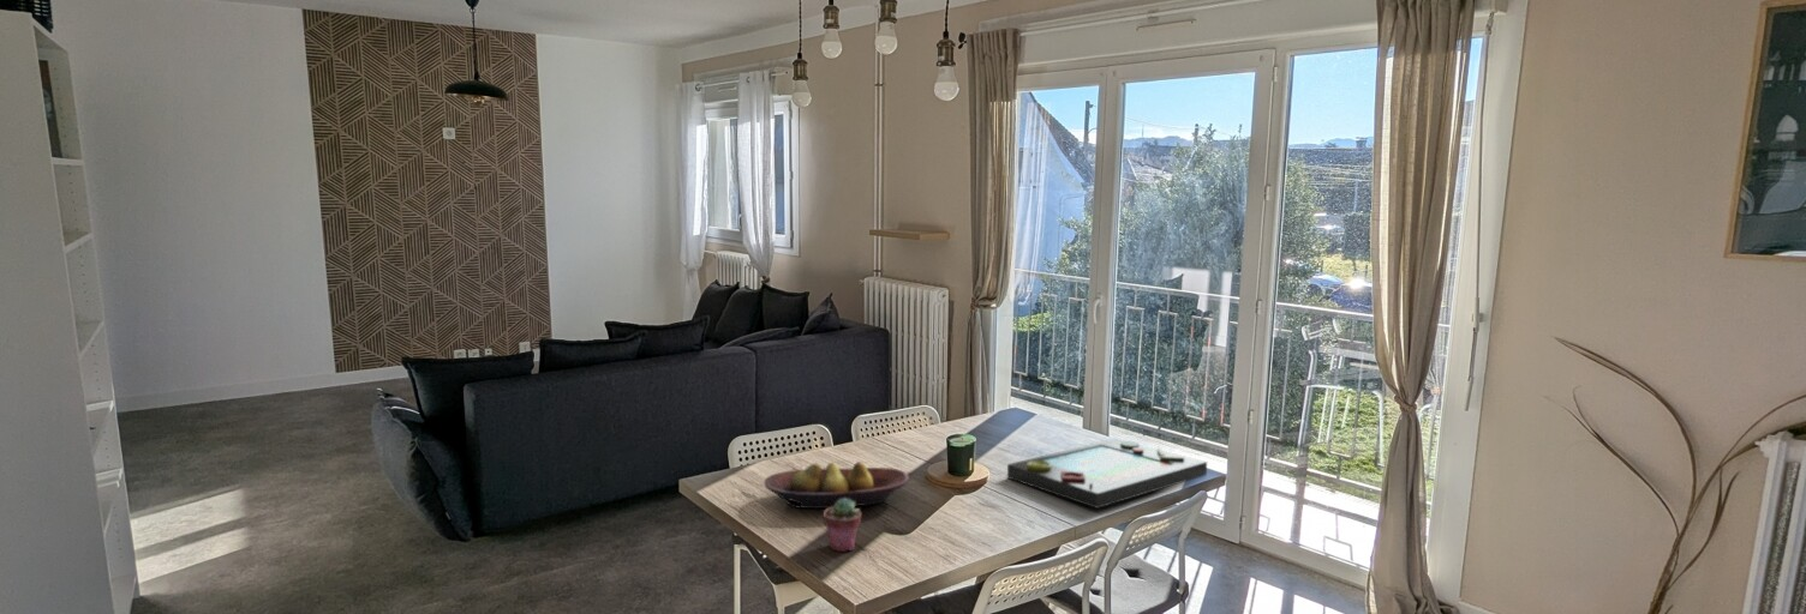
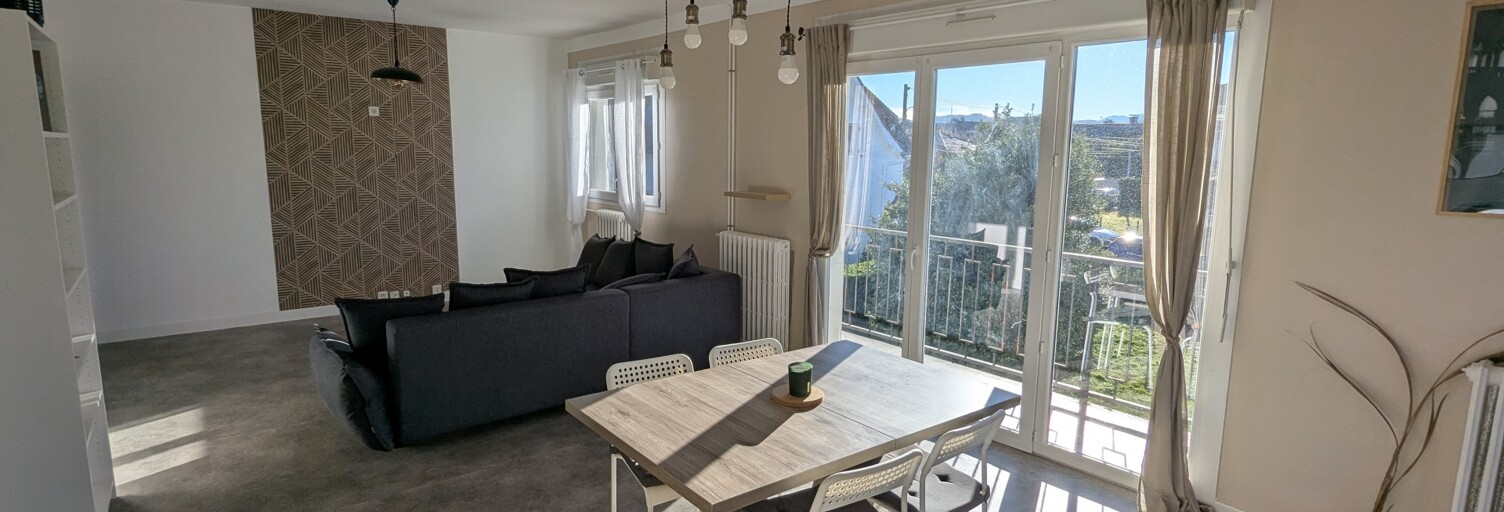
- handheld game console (1106, 466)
- fruit bowl (837, 481)
- potted succulent (842, 522)
